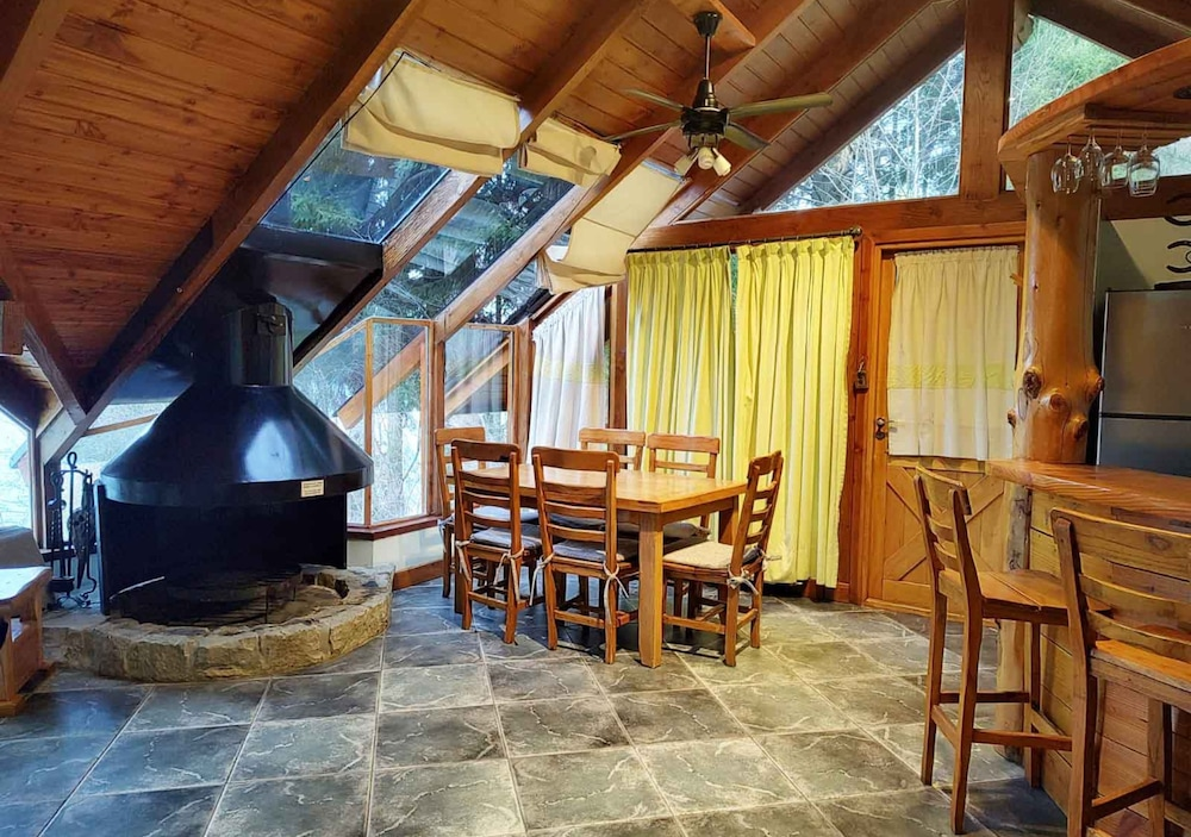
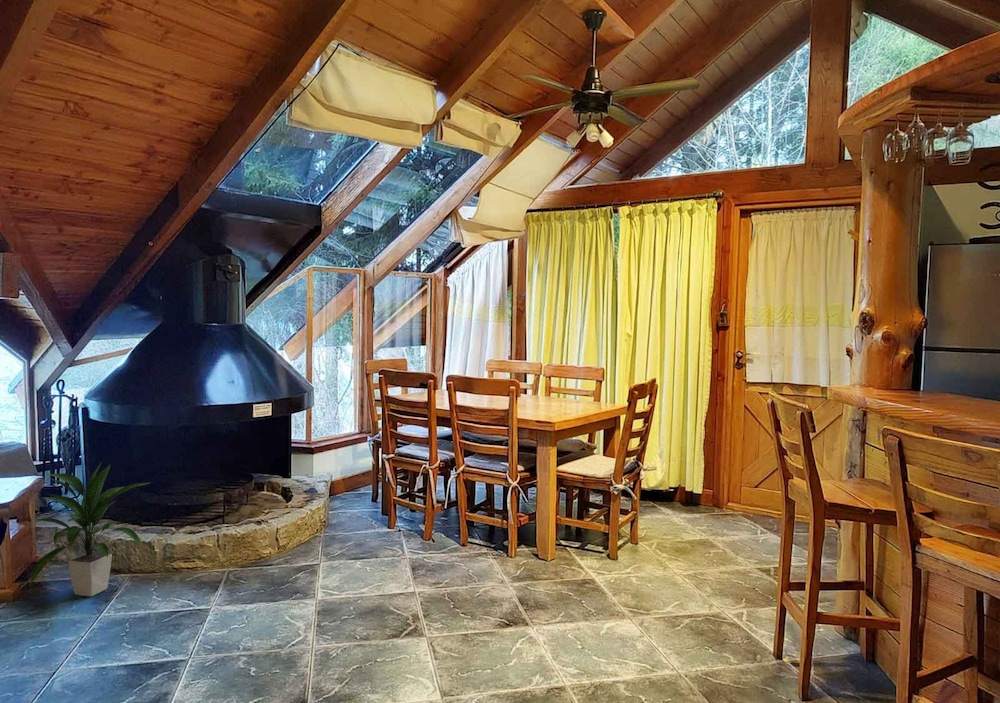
+ indoor plant (83, 527)
